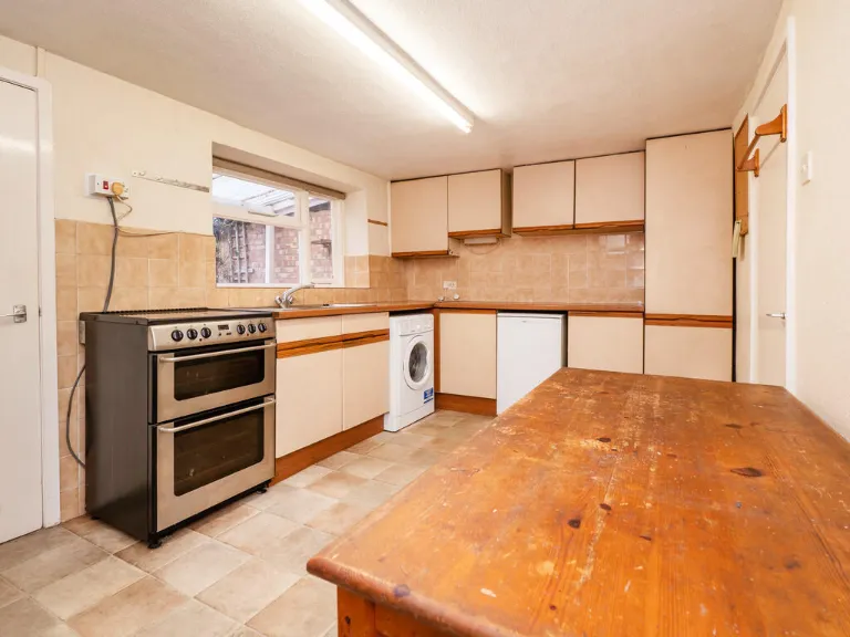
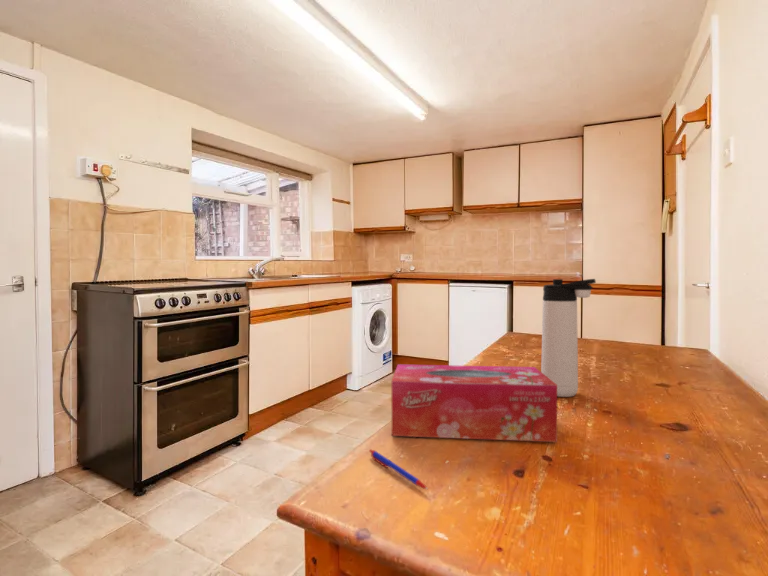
+ thermos bottle (567, 336)
+ pen (396, 467)
+ tissue box (468, 398)
